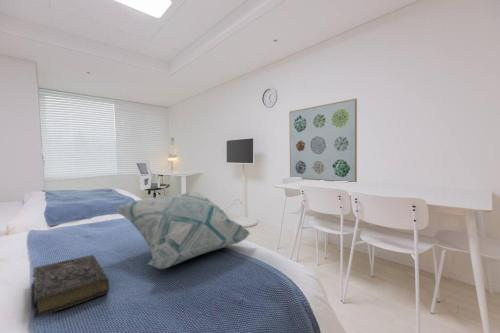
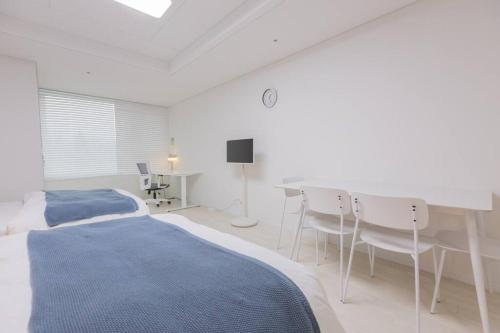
- decorative pillow (182, 222)
- wall art (319, 143)
- book (69, 279)
